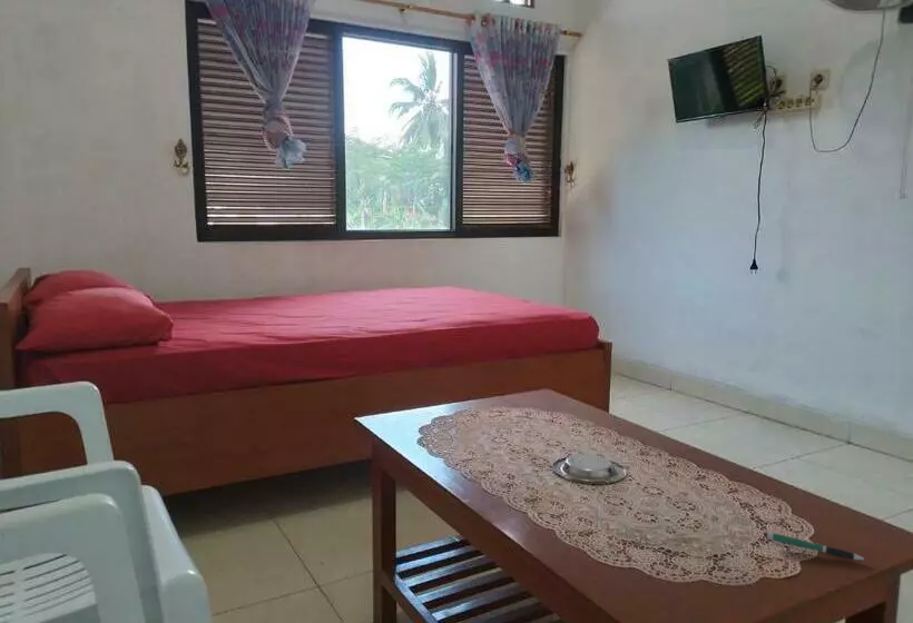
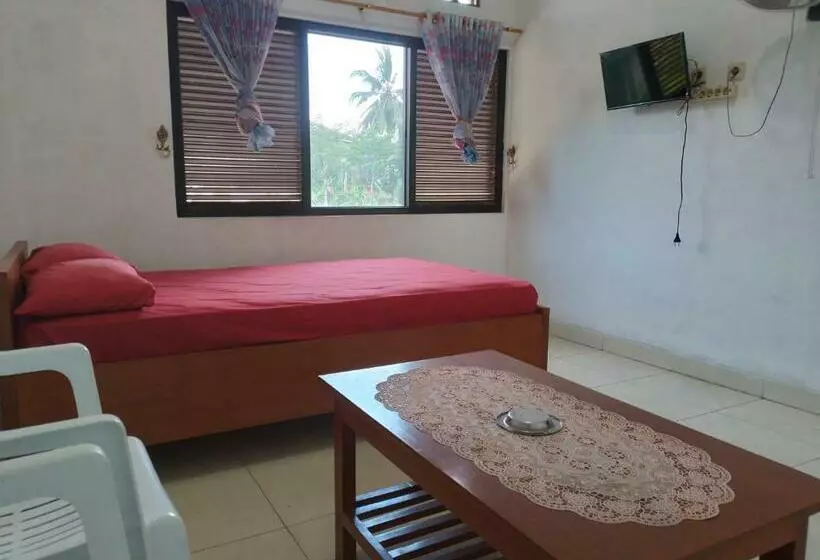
- pen (813, 545)
